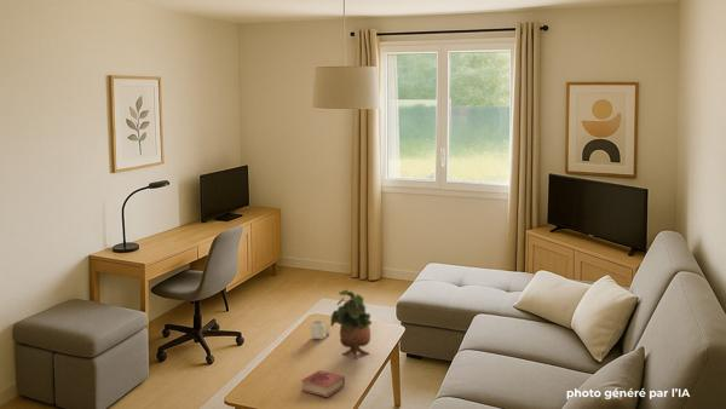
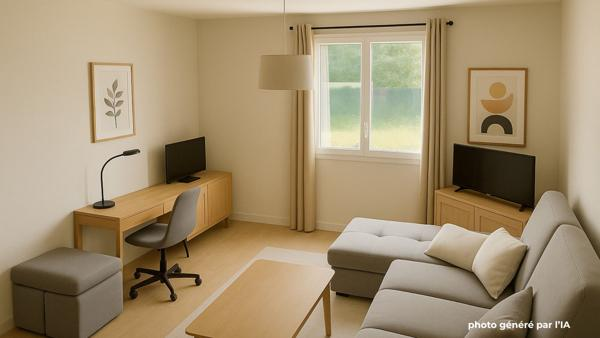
- potted plant (351, 322)
- candle (319, 328)
- book (323, 382)
